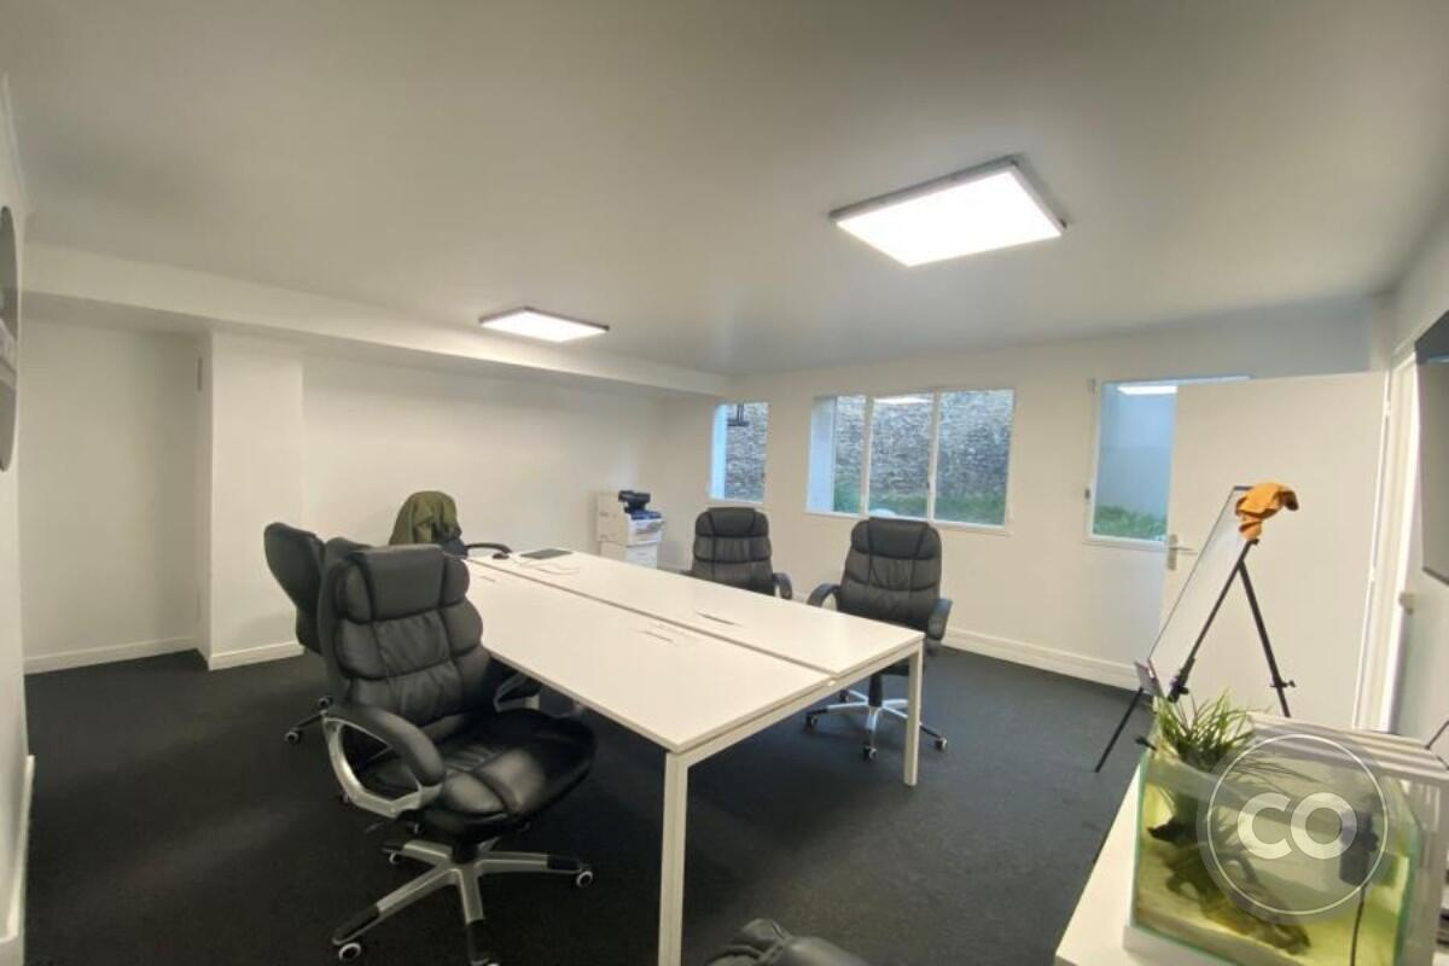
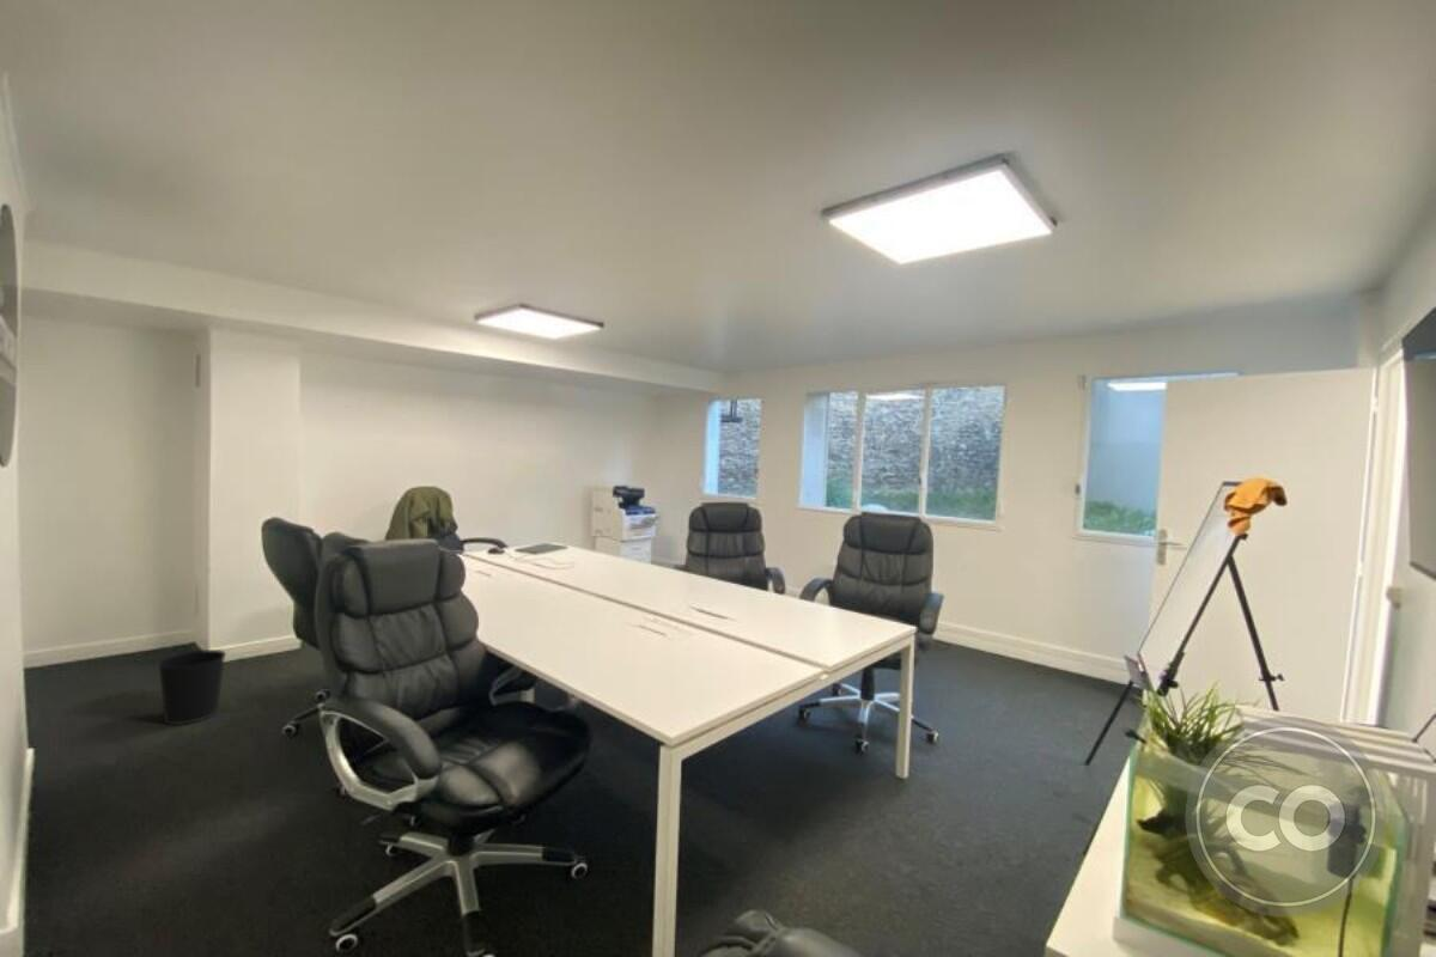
+ wastebasket (191, 687)
